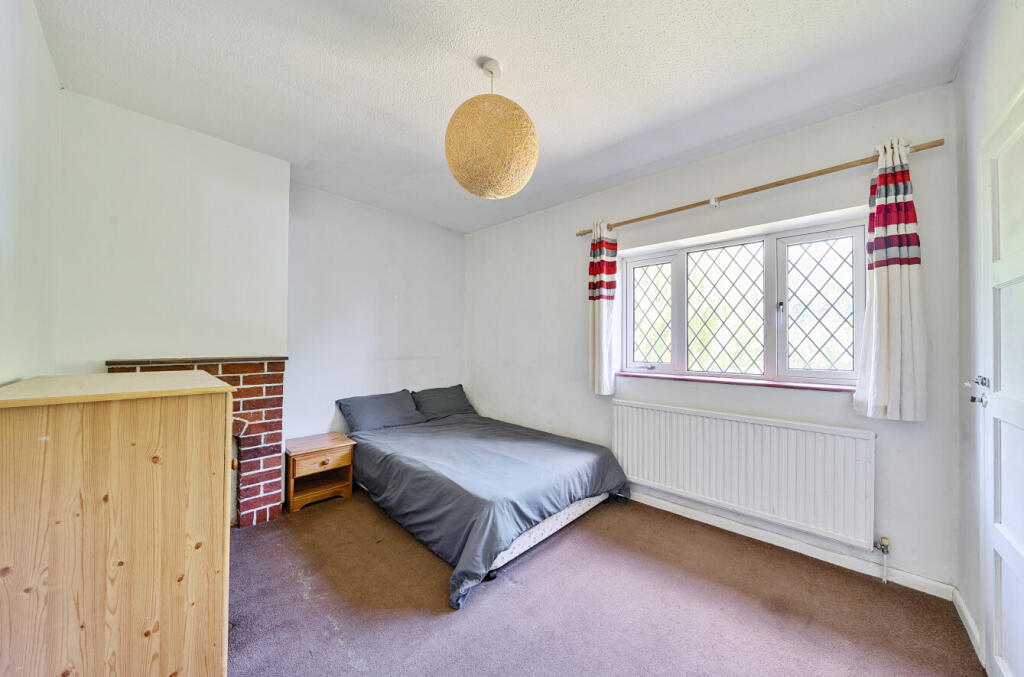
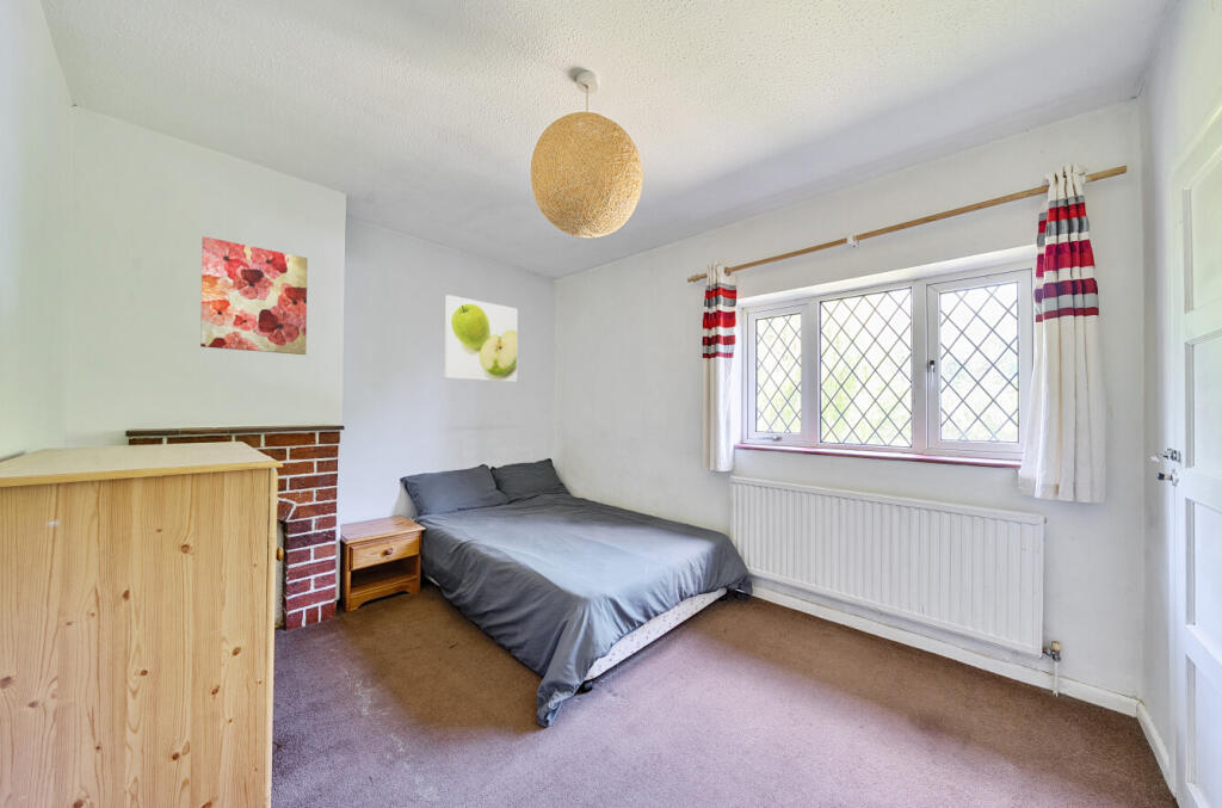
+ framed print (482, 340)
+ wall art (257, 300)
